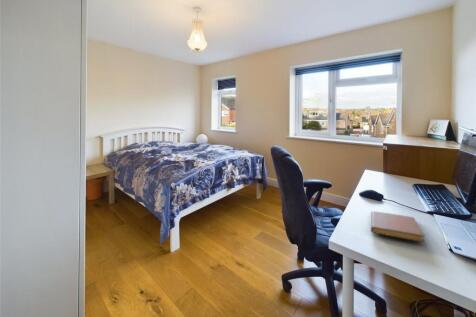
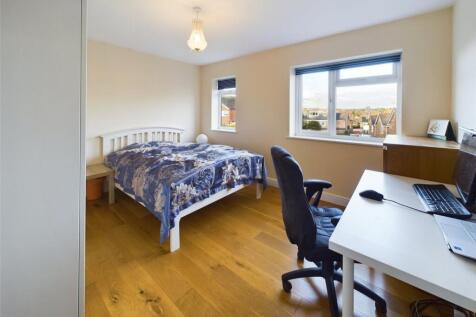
- notebook (393, 224)
